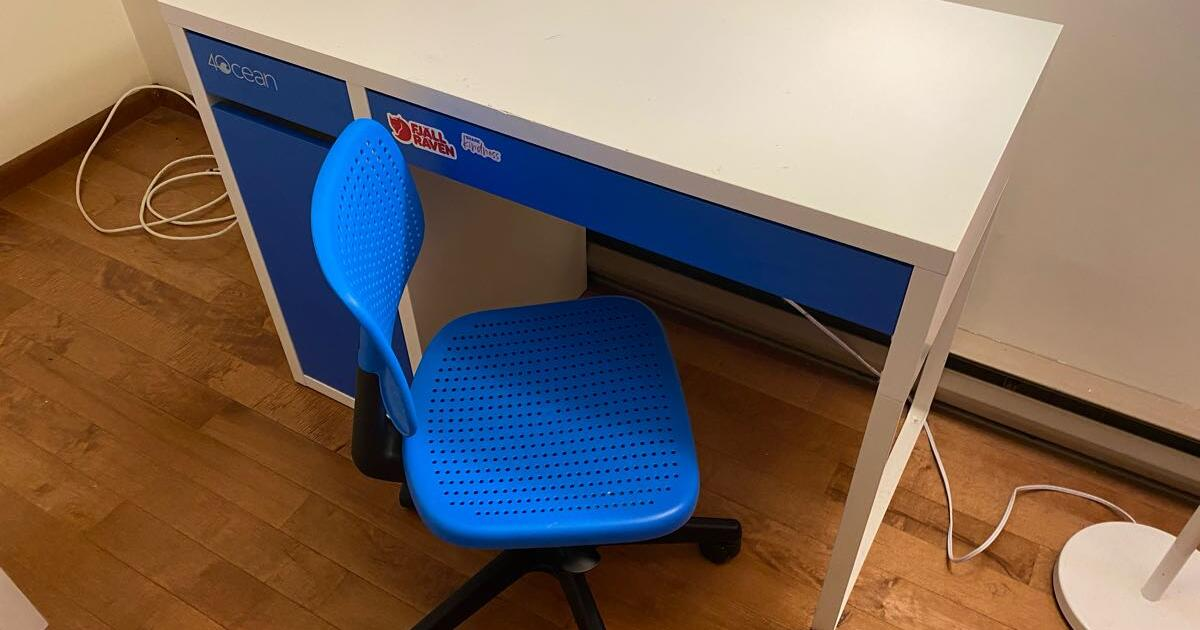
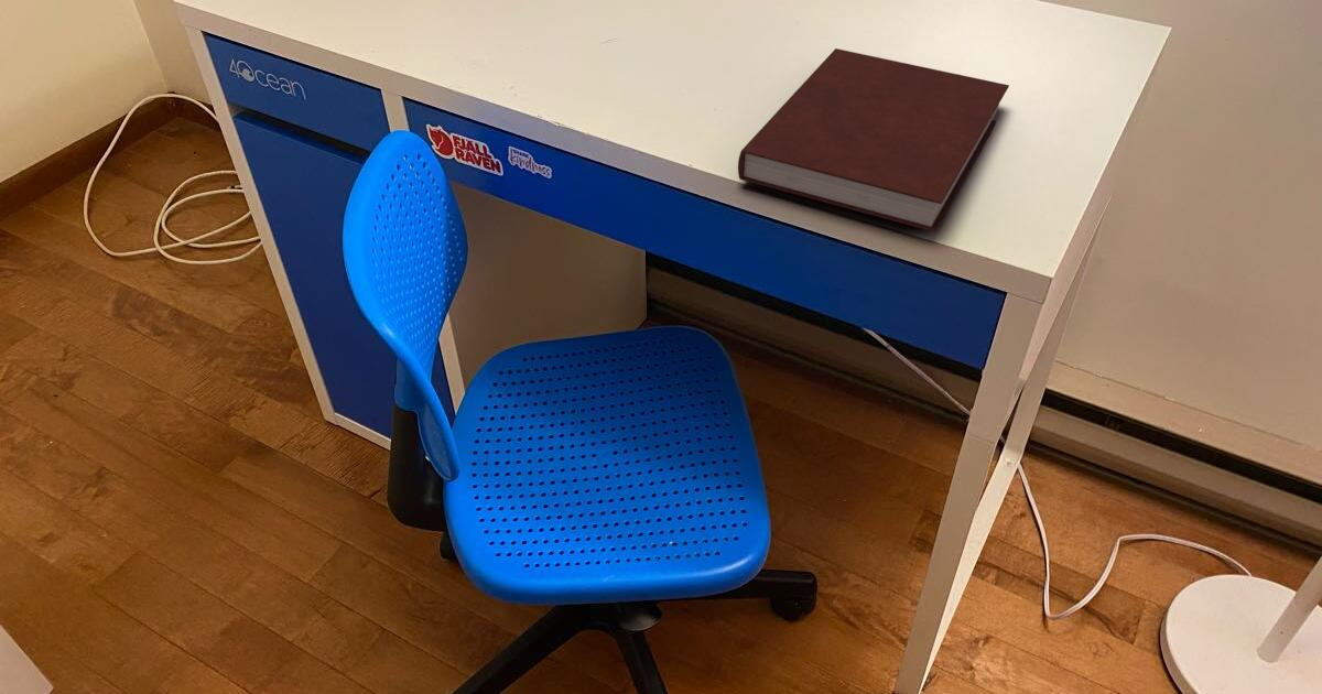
+ notebook (878, 130)
